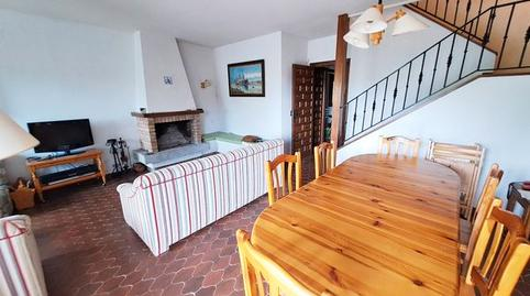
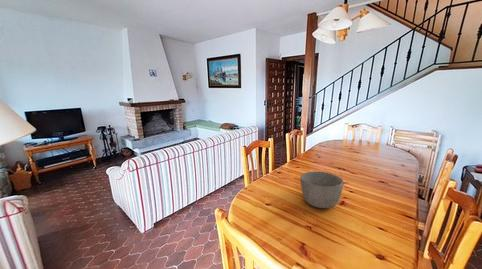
+ bowl (320, 190)
